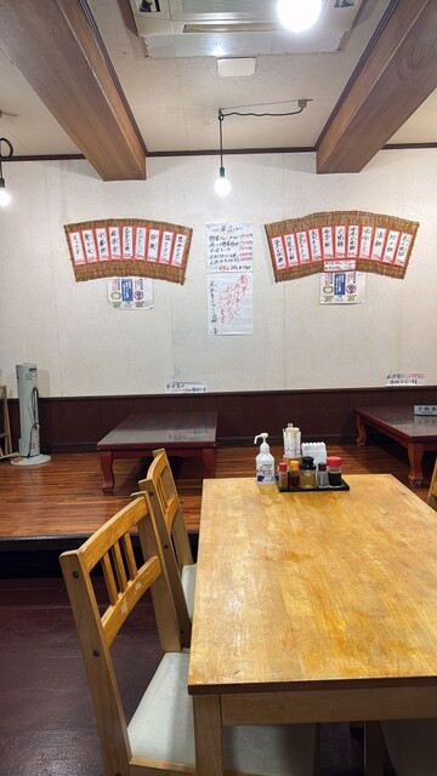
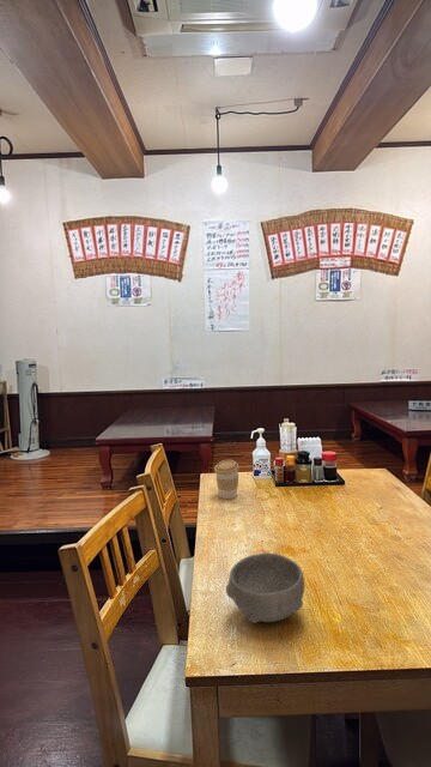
+ coffee cup (226, 478)
+ bowl (268, 592)
